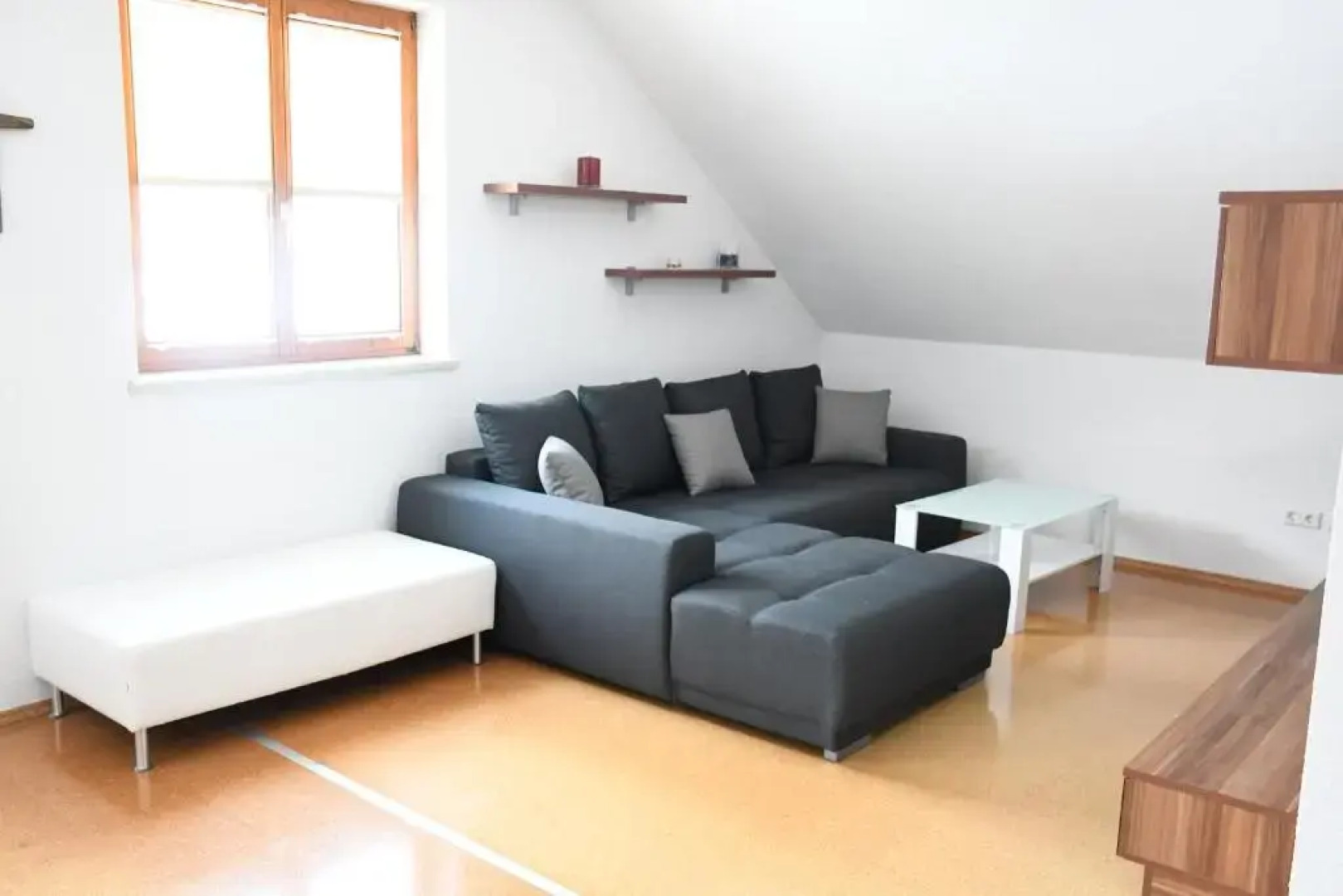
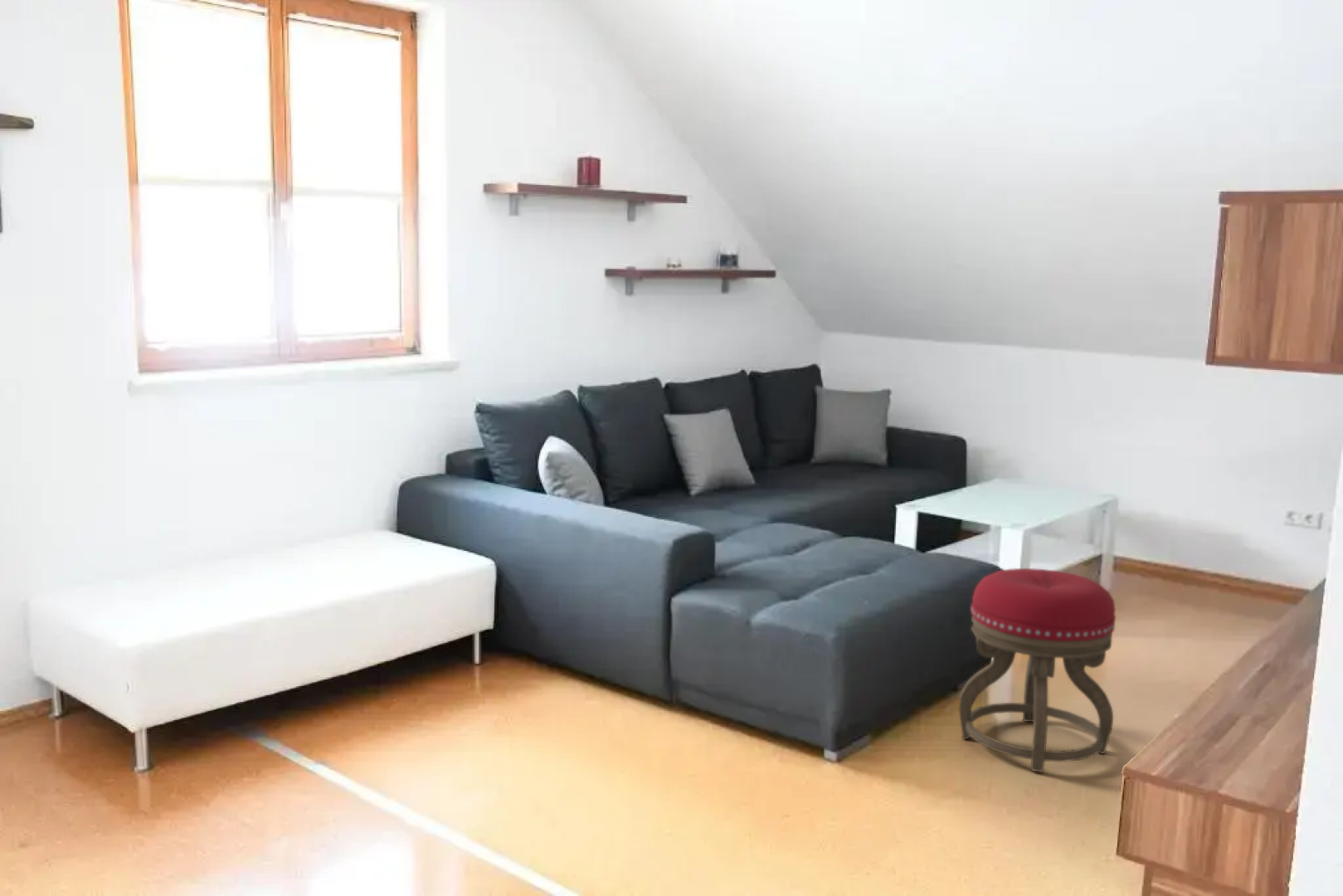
+ stool (1038, 663)
